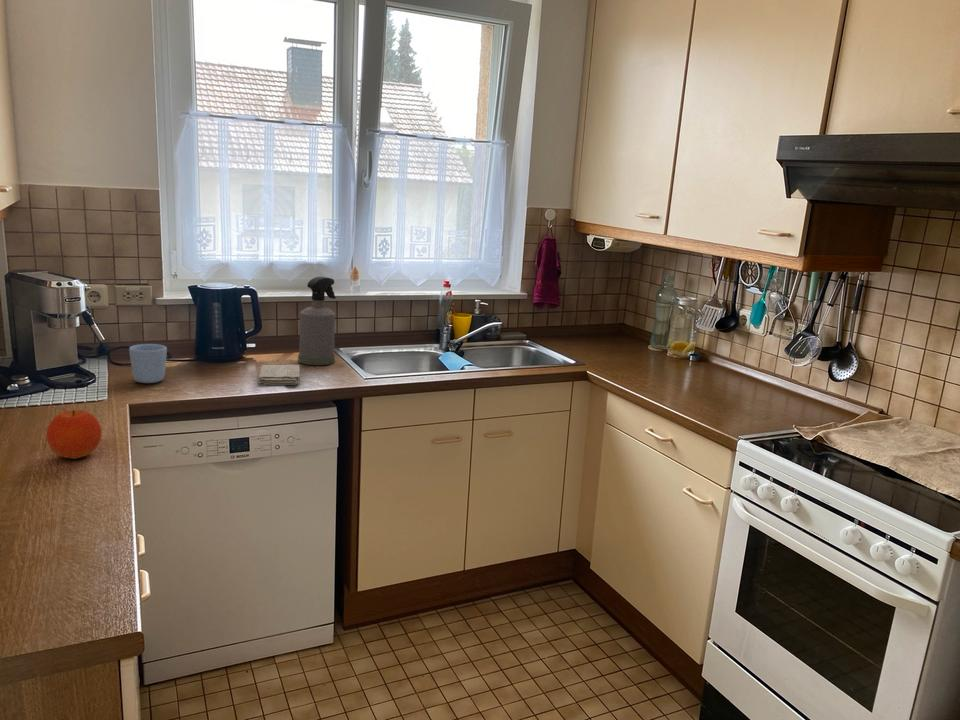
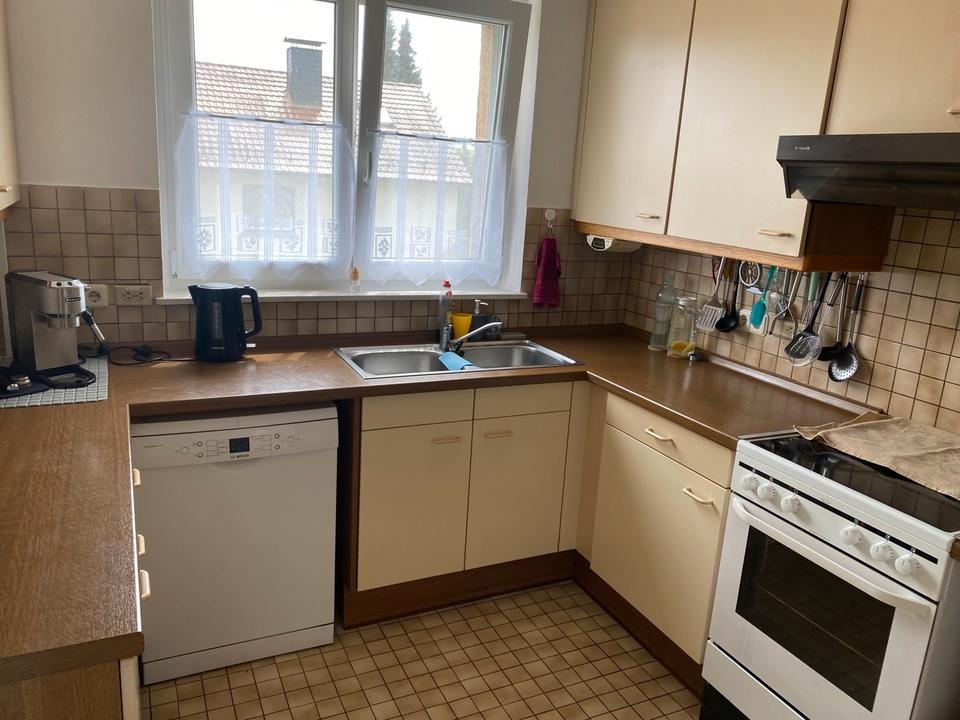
- spray bottle (319, 319)
- washcloth (279, 373)
- mug (150, 362)
- fruit (74, 433)
